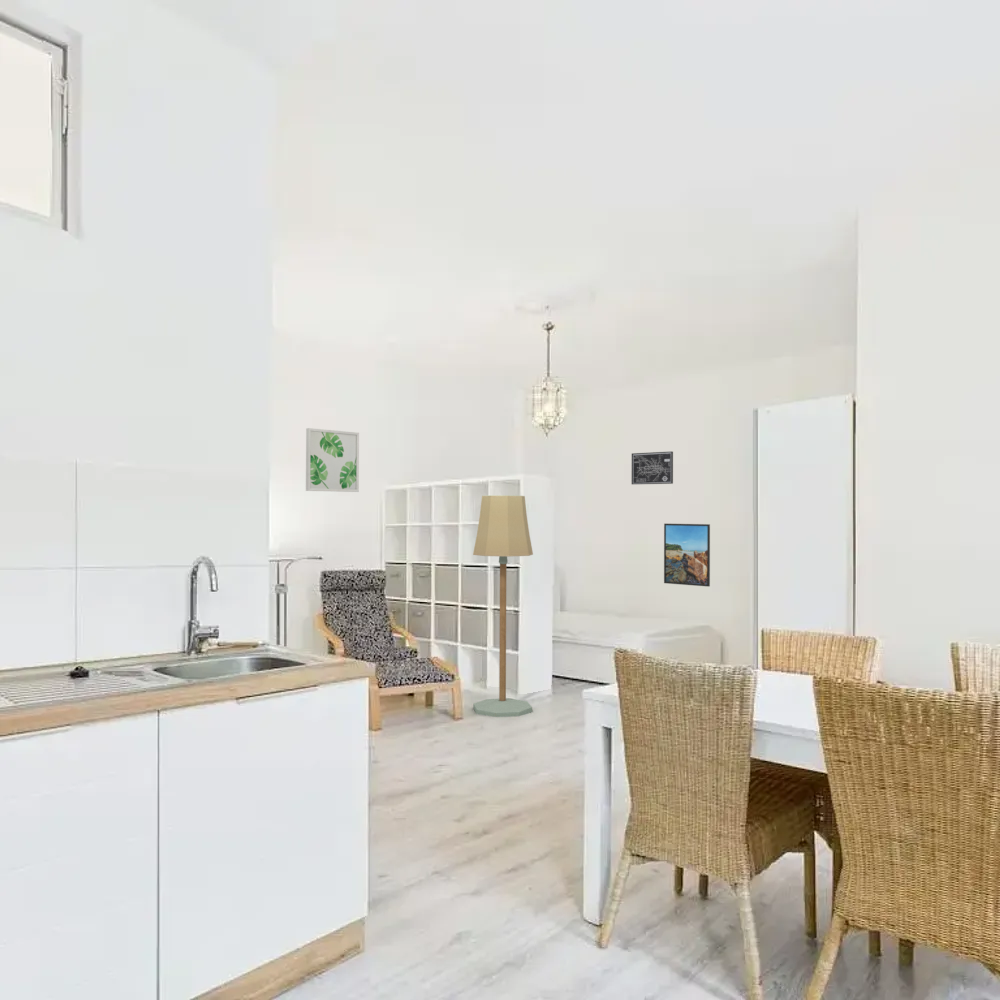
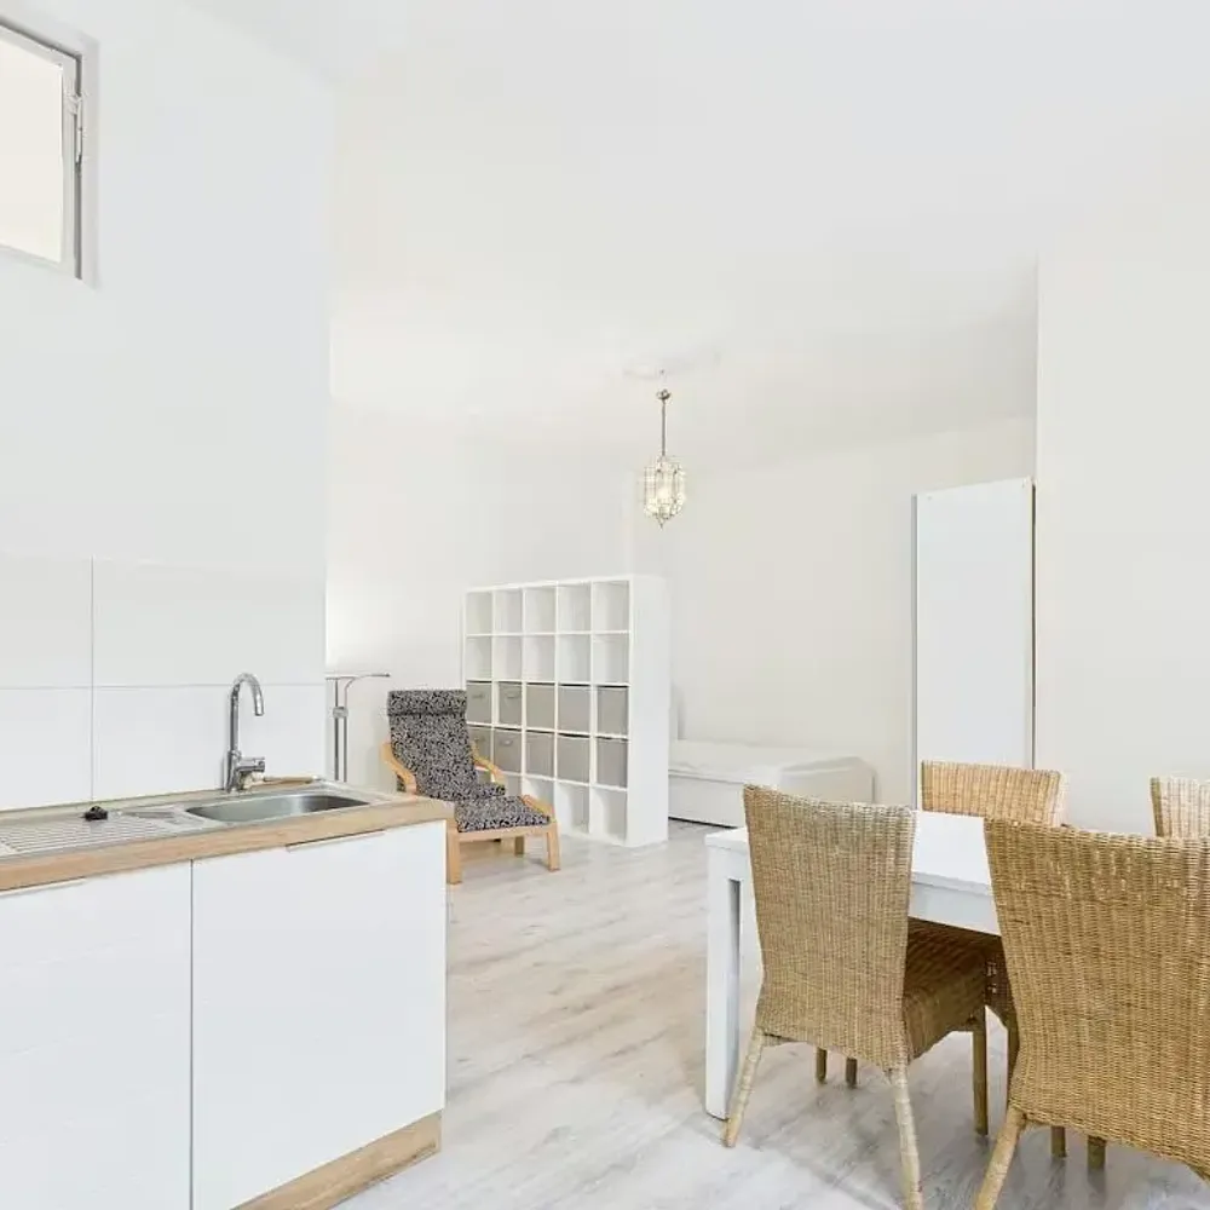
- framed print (686, 554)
- wall art (651, 468)
- floor lamp (503, 602)
- wall art (333, 460)
